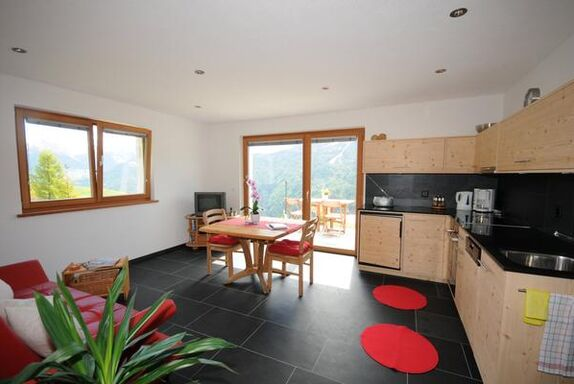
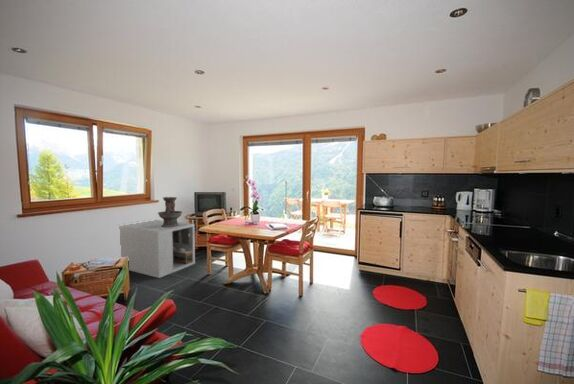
+ storage cabinet (155, 244)
+ decorative urn (170, 211)
